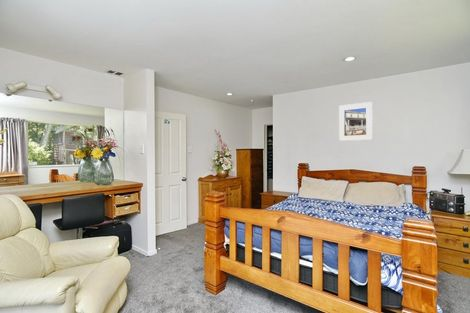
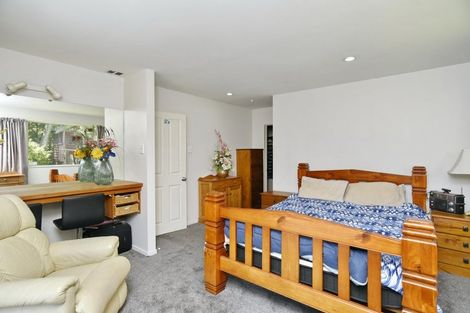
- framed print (355, 122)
